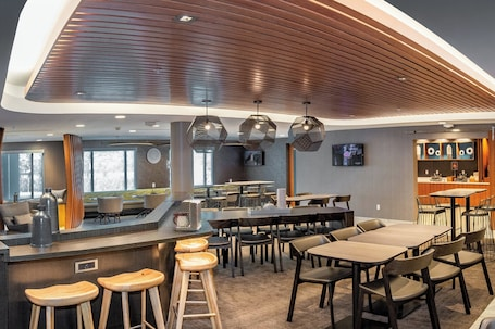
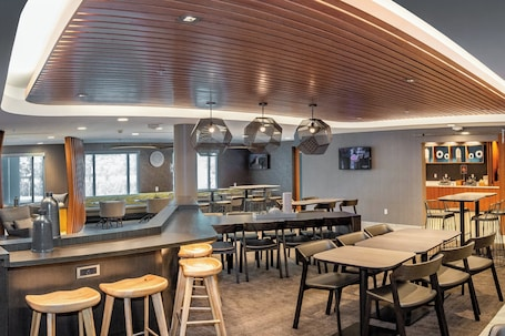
- coffee maker (189, 214)
